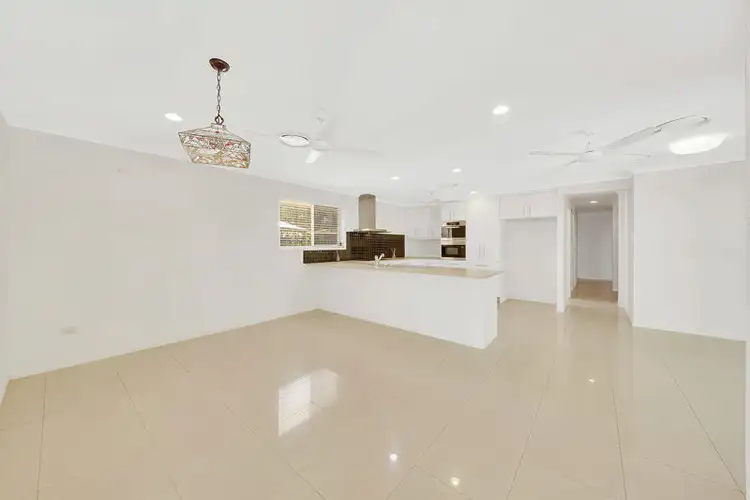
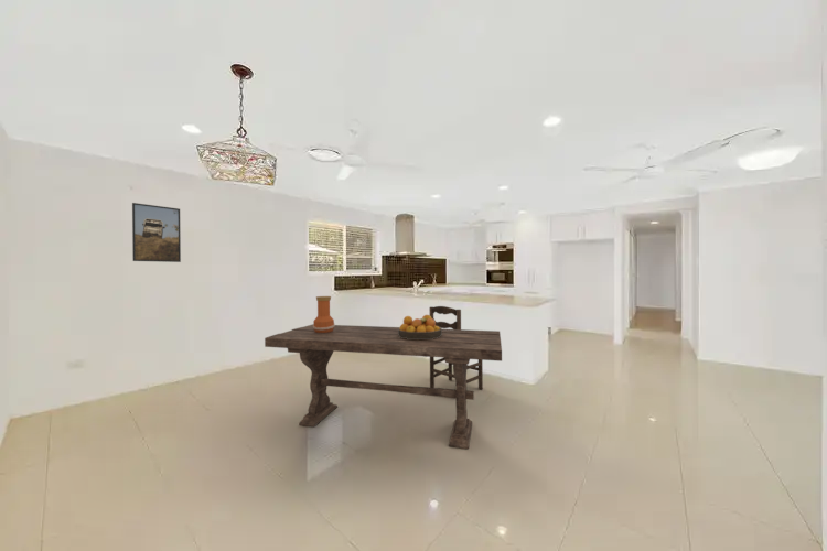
+ dining chair (443, 358)
+ fruit bowl (419, 325)
+ dining table (387, 385)
+ vase (323, 313)
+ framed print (157, 234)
